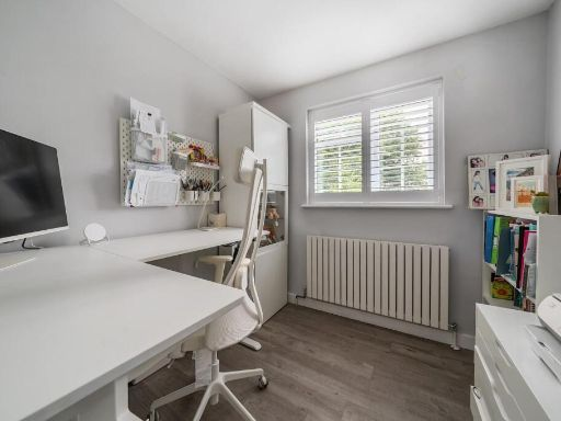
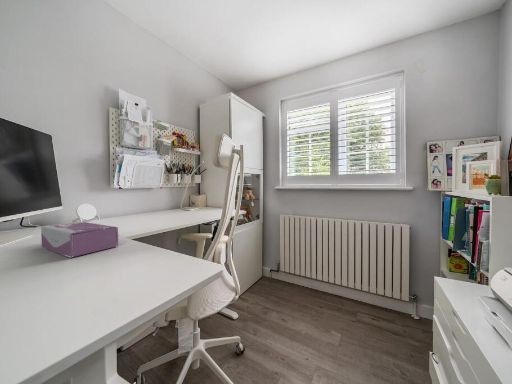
+ tissue box (80, 236)
